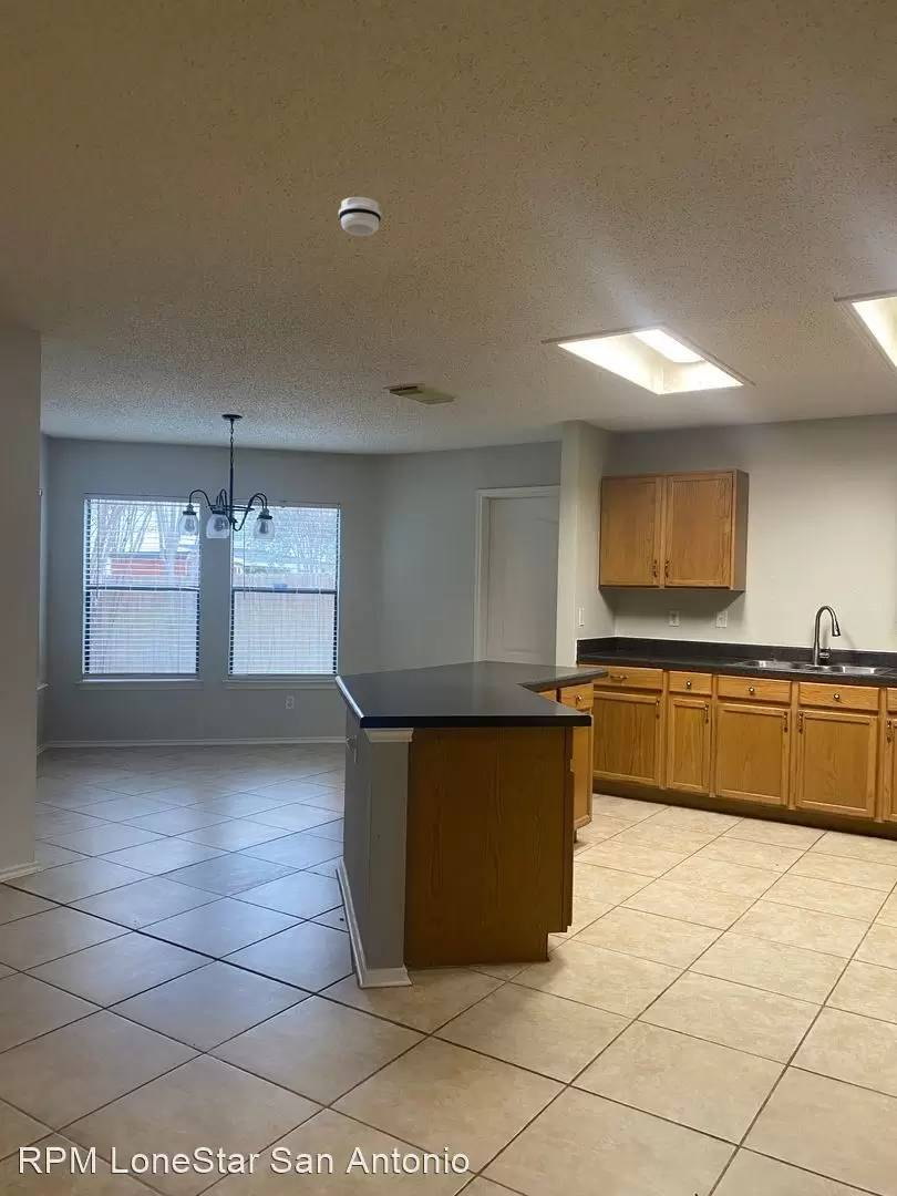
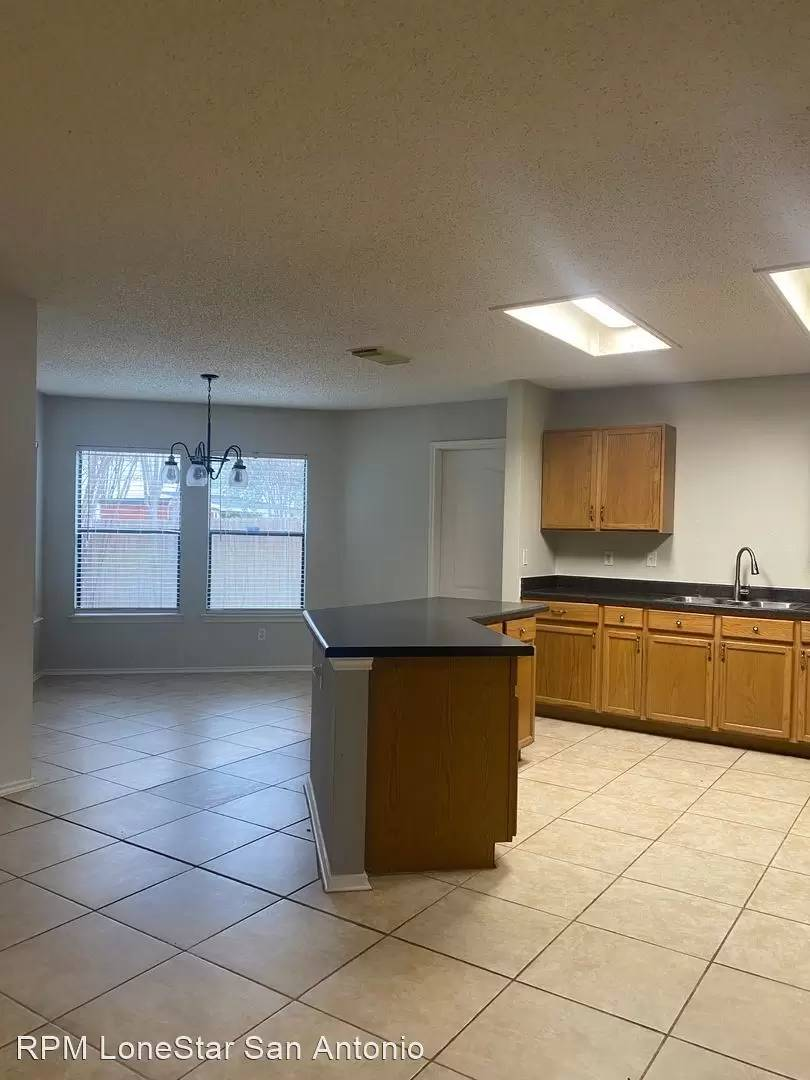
- smoke detector (360, 217)
